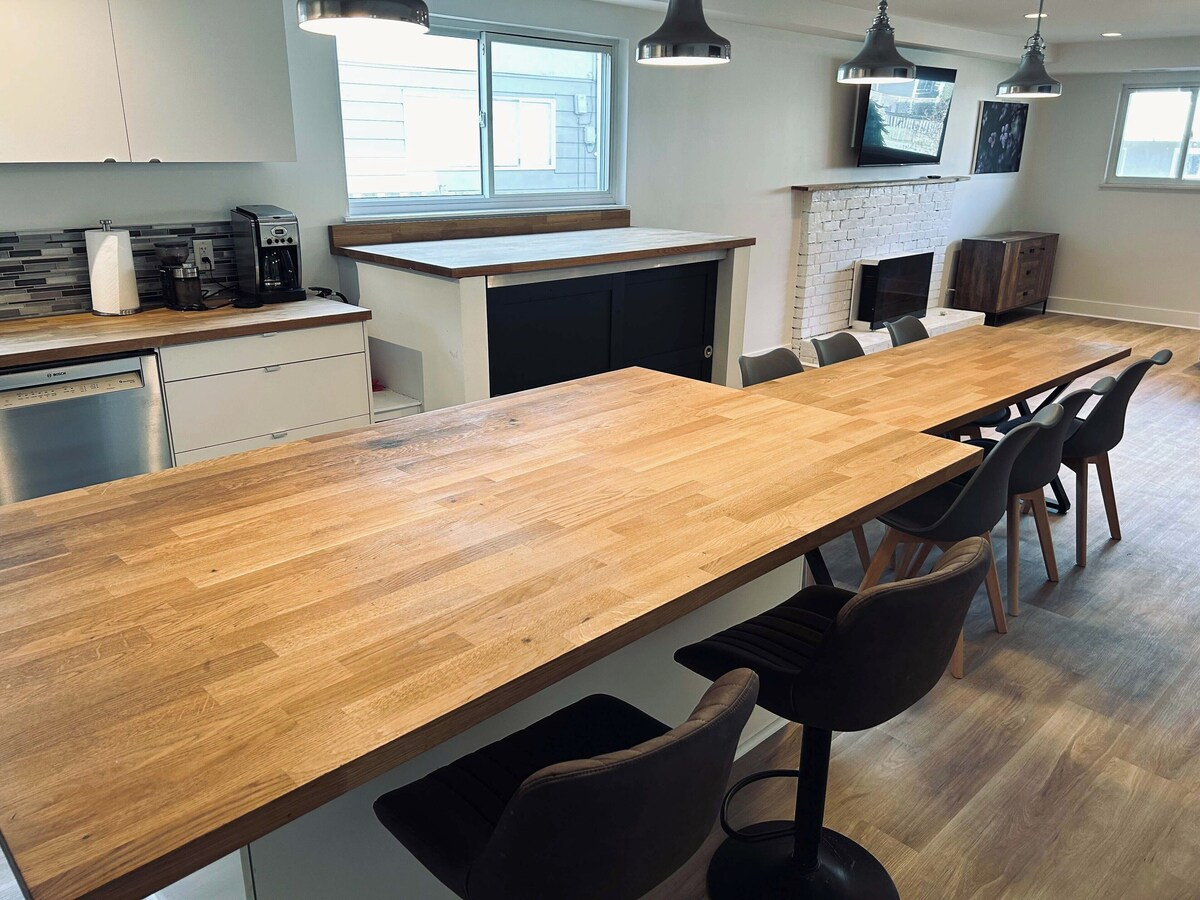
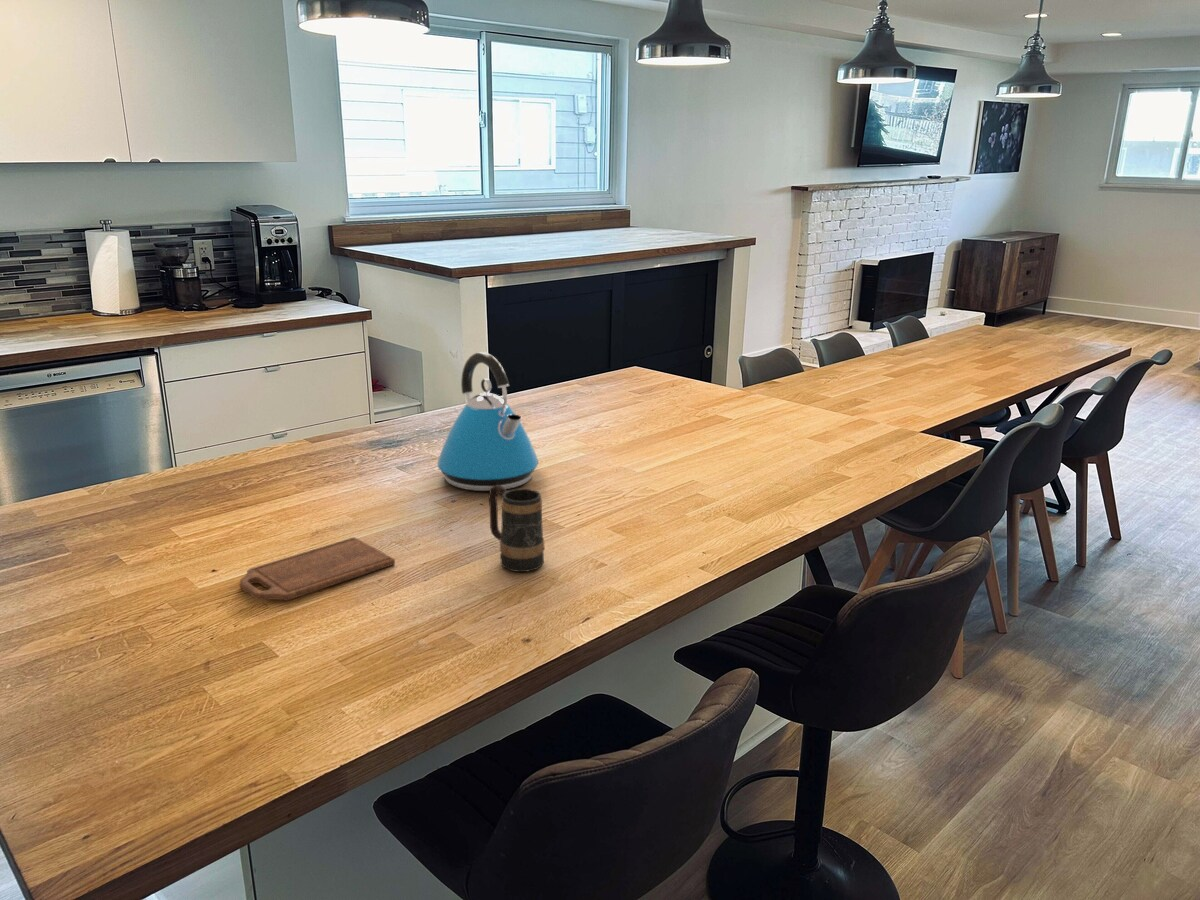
+ kettle (485, 415)
+ cutting board (314, 569)
+ mug (514, 525)
